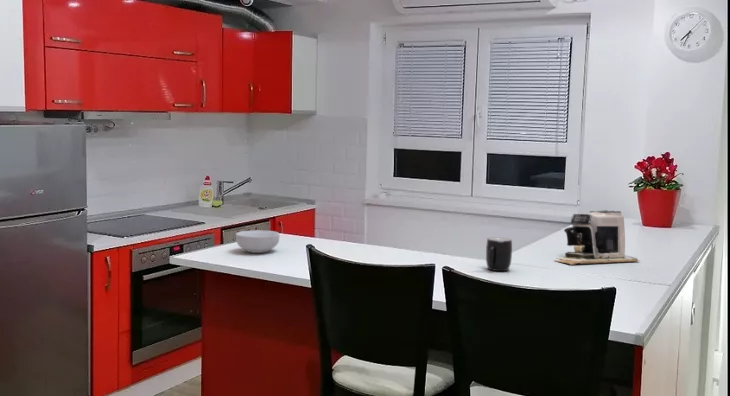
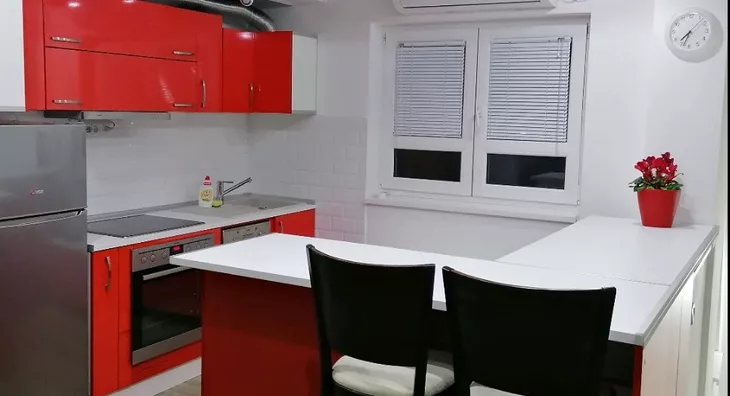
- cereal bowl (257, 242)
- coffee maker (598, 235)
- mug (497, 254)
